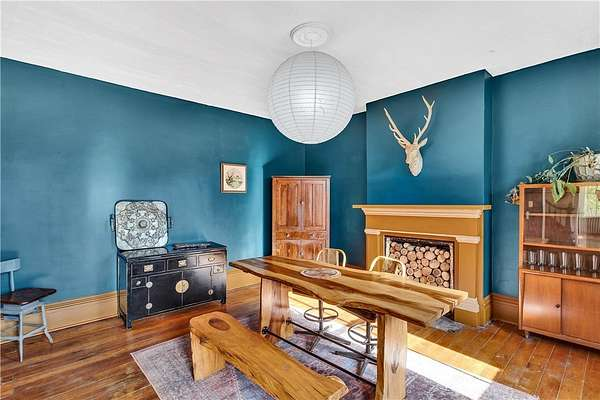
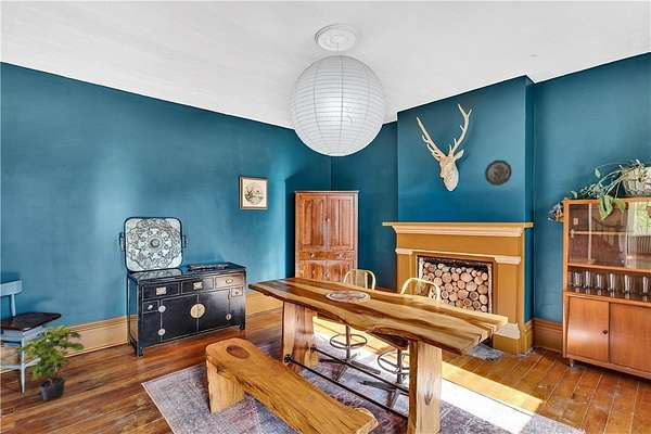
+ decorative plate (498, 173)
+ potted plant (52, 360)
